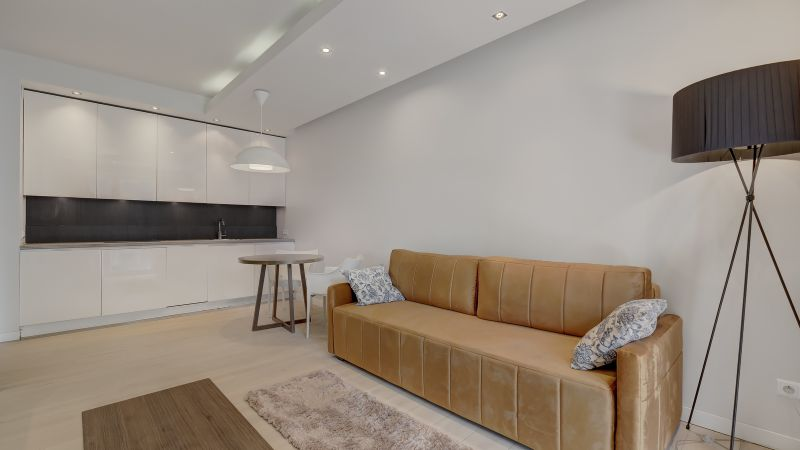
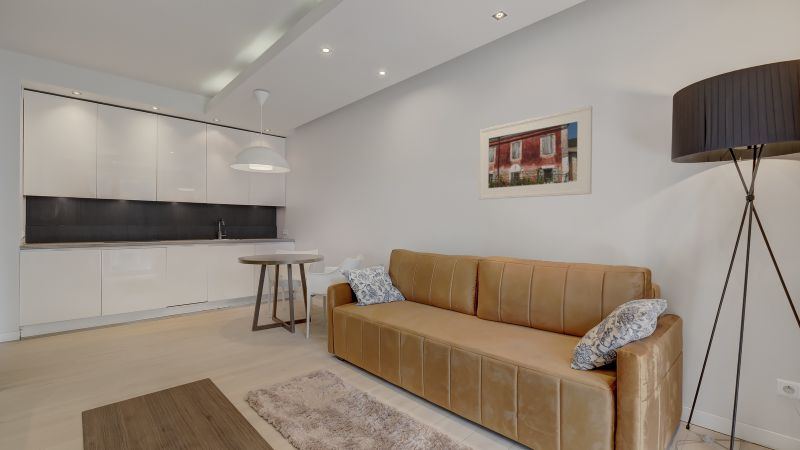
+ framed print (529, 158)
